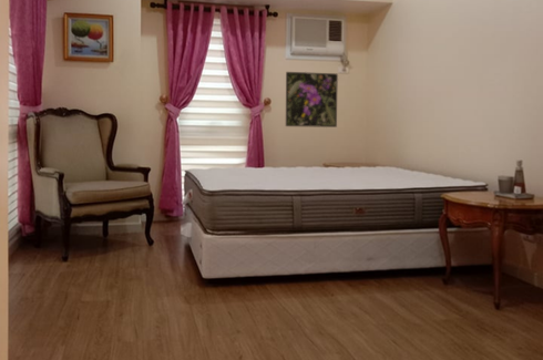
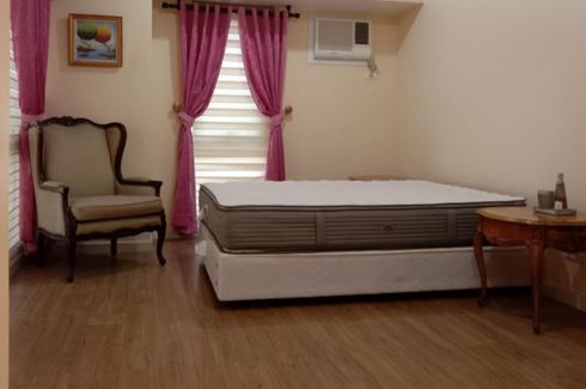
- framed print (311, 100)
